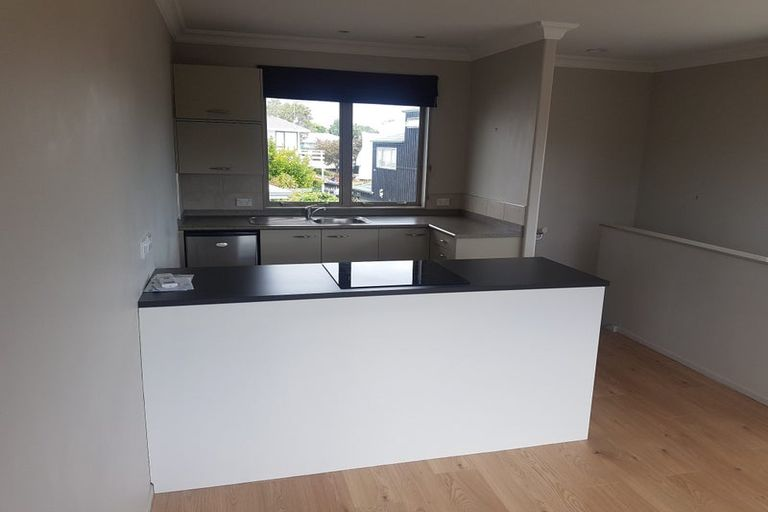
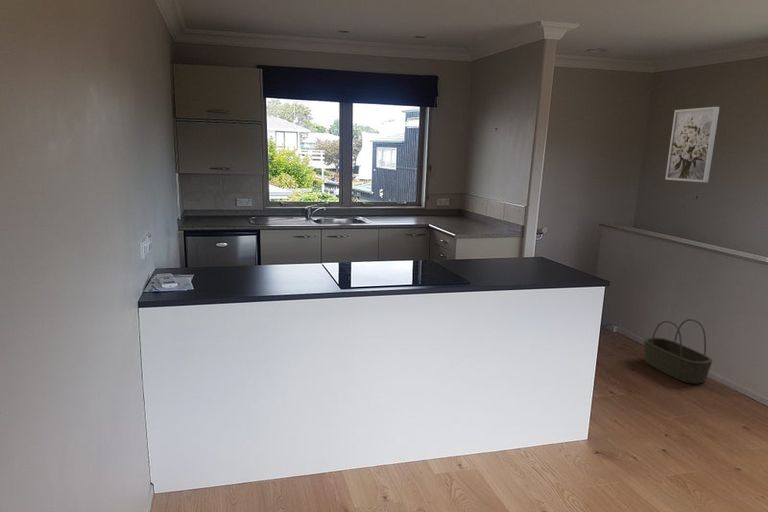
+ basket (677, 345)
+ wall art (690, 145)
